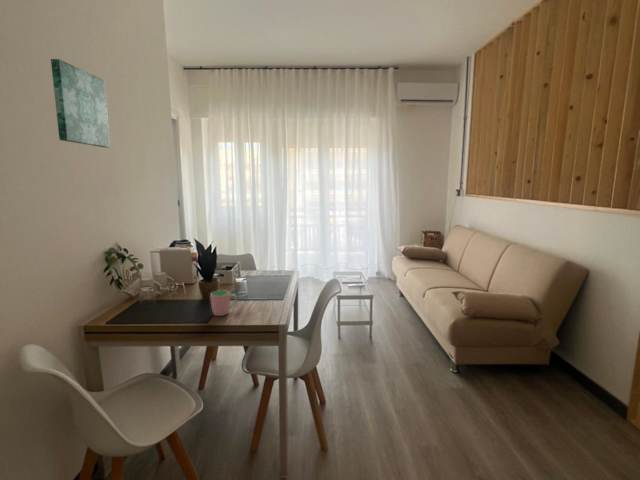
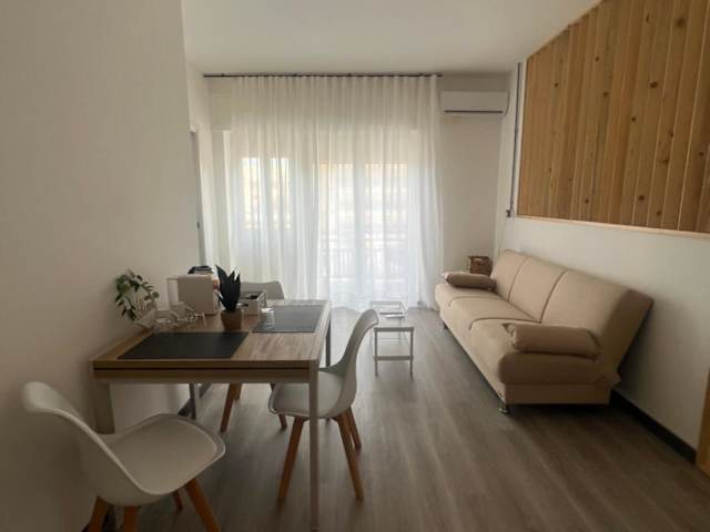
- wall art (83, 108)
- cup (224, 302)
